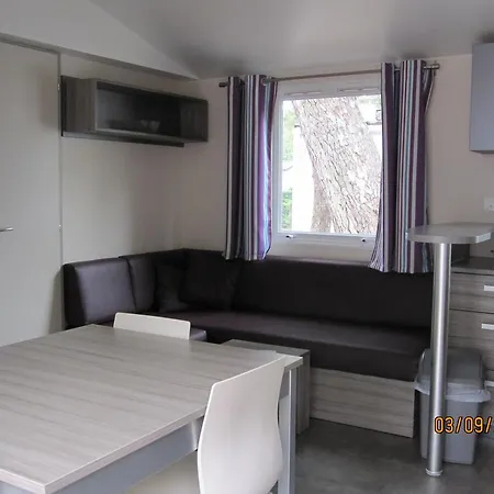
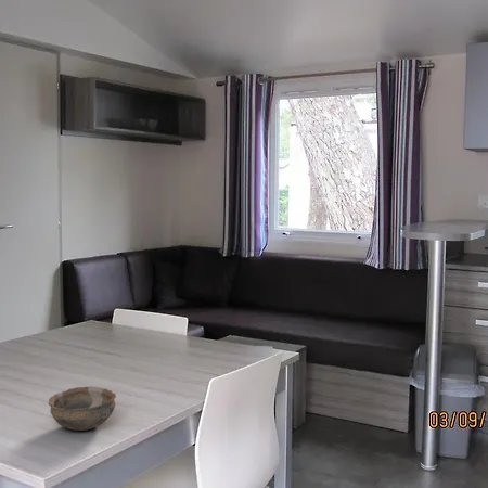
+ bowl (82, 410)
